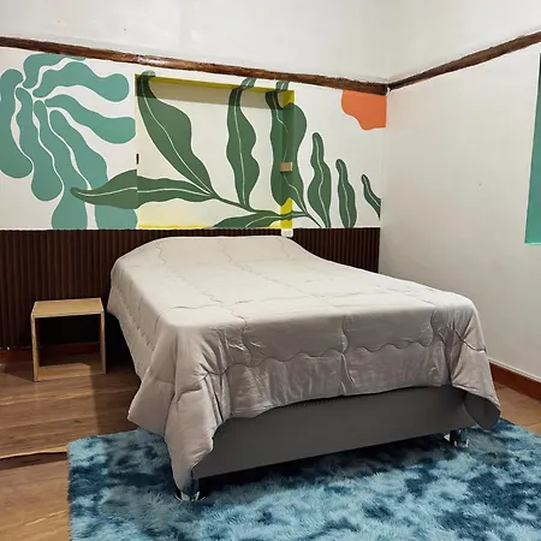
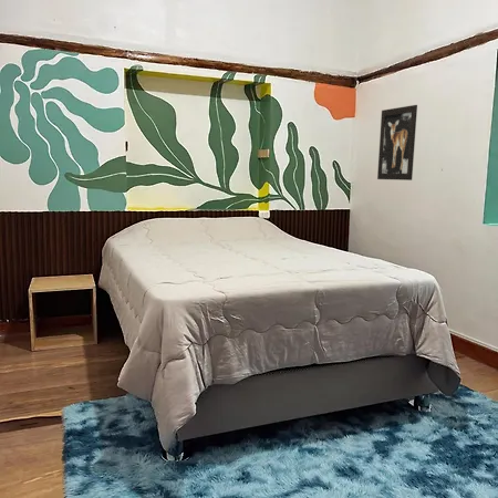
+ wall art (396, 144)
